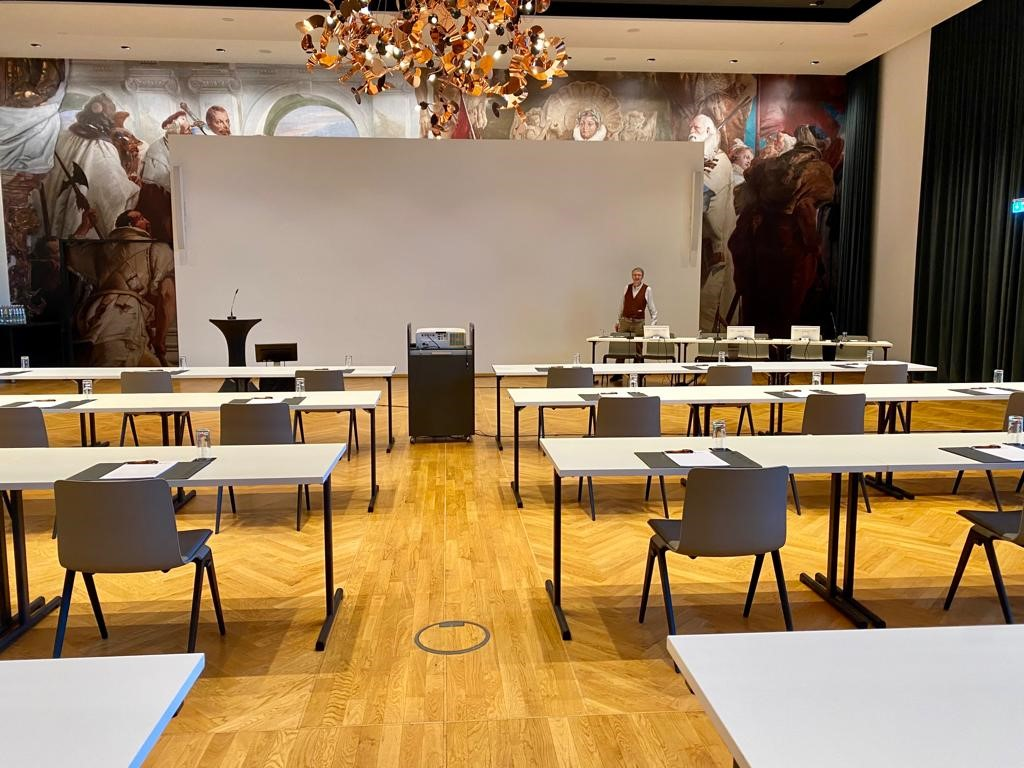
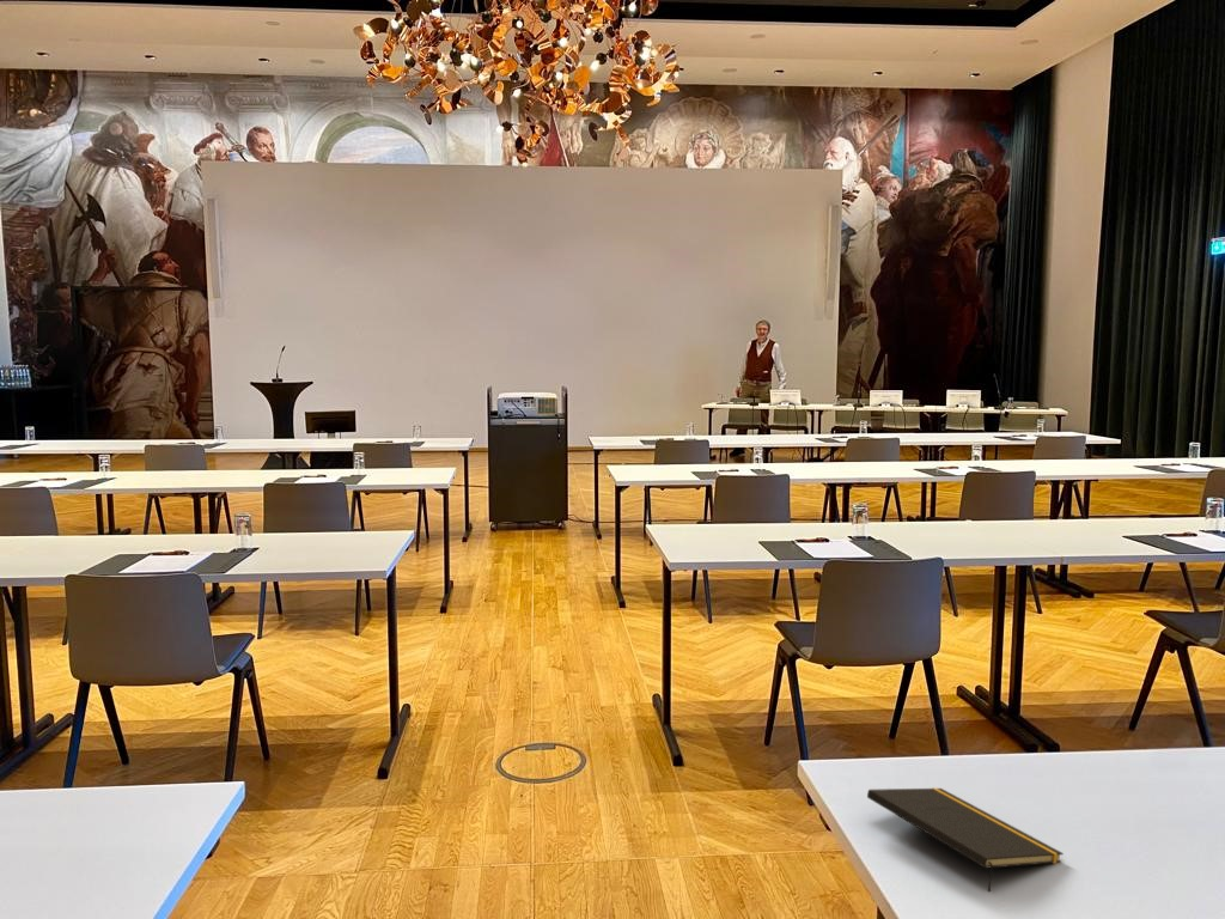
+ notepad (961, 823)
